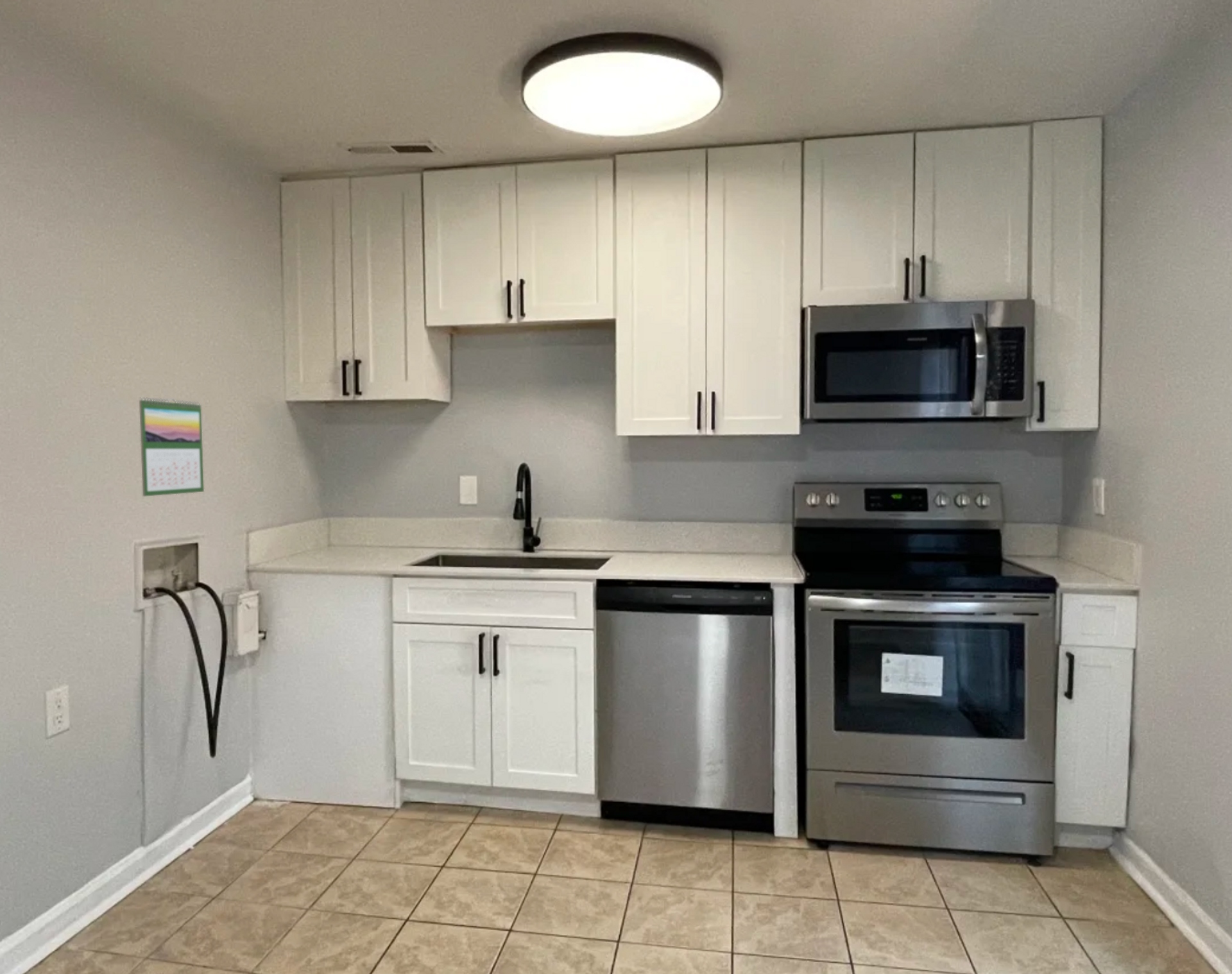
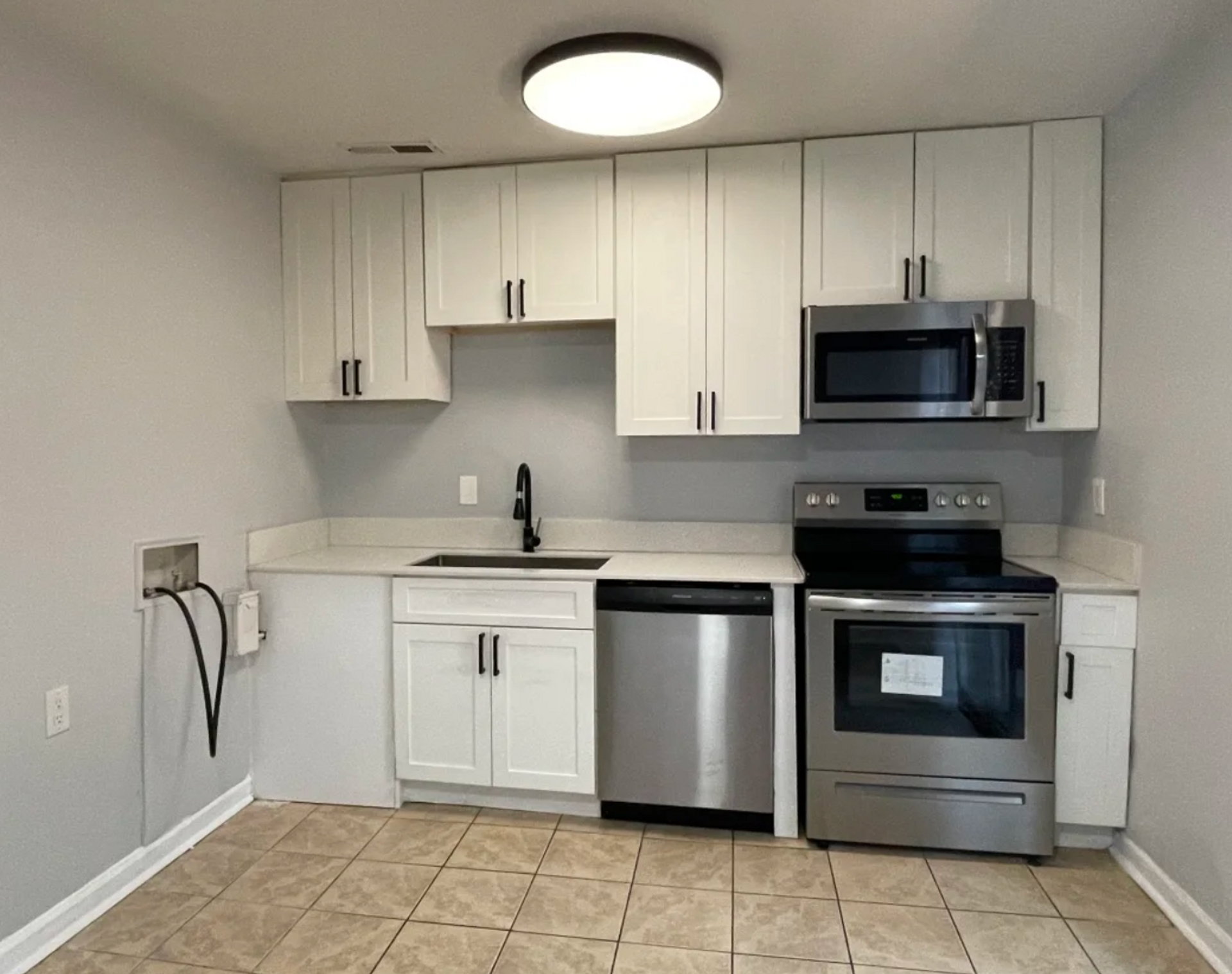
- calendar (173, 446)
